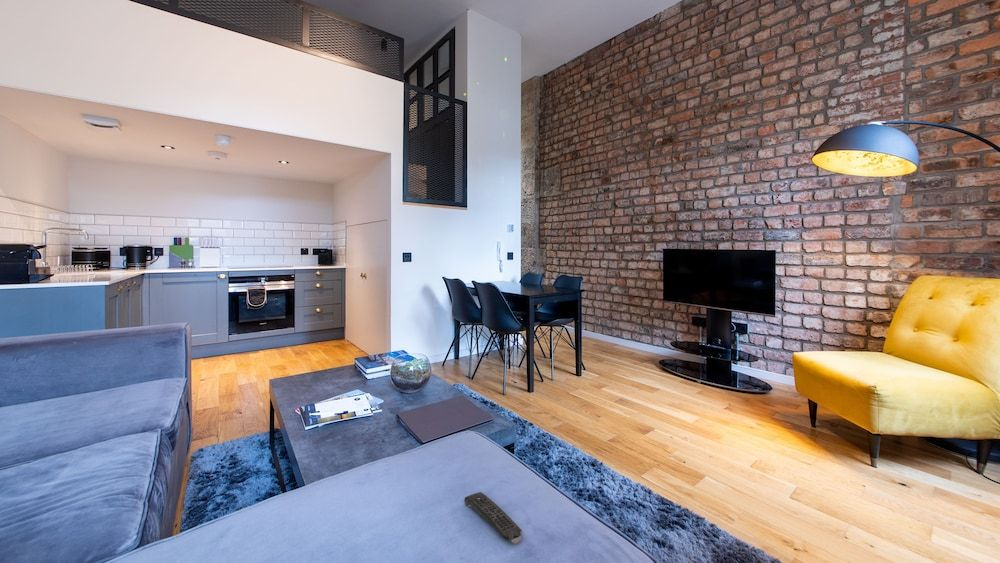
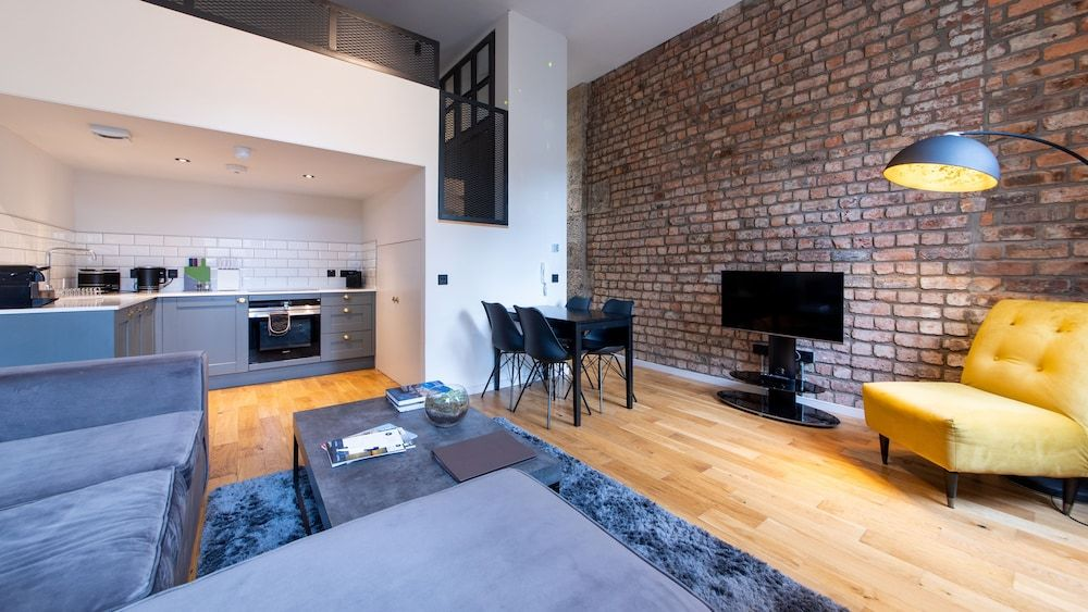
- remote control (493, 515)
